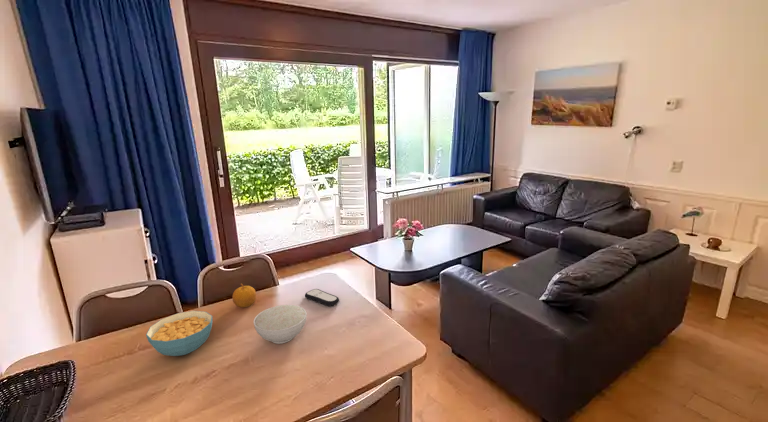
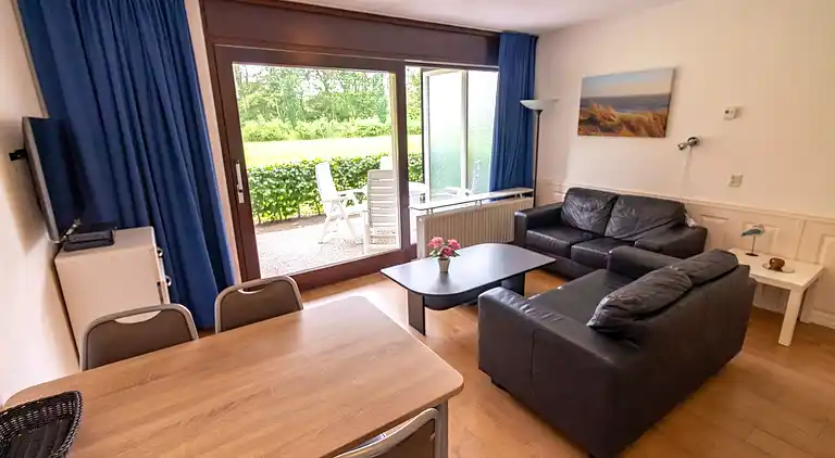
- cereal bowl (182, 337)
- bowl (281, 324)
- fruit (244, 294)
- remote control (322, 297)
